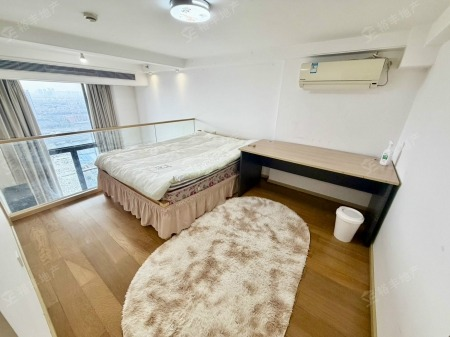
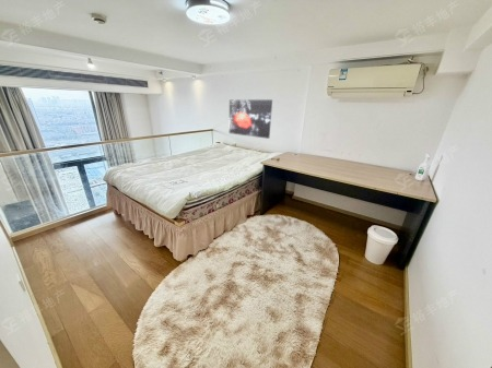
+ wall art (248, 118)
